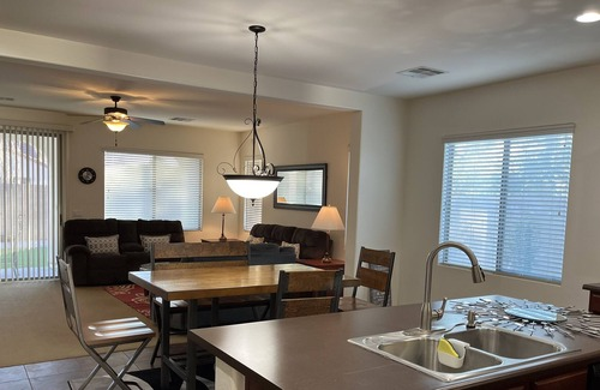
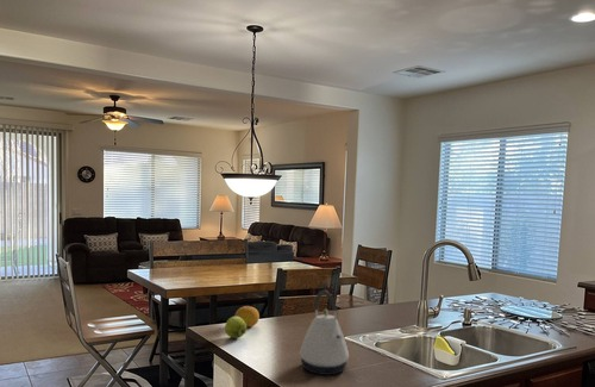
+ kettle (325, 329)
+ fruit (246, 316)
+ apple (234, 326)
